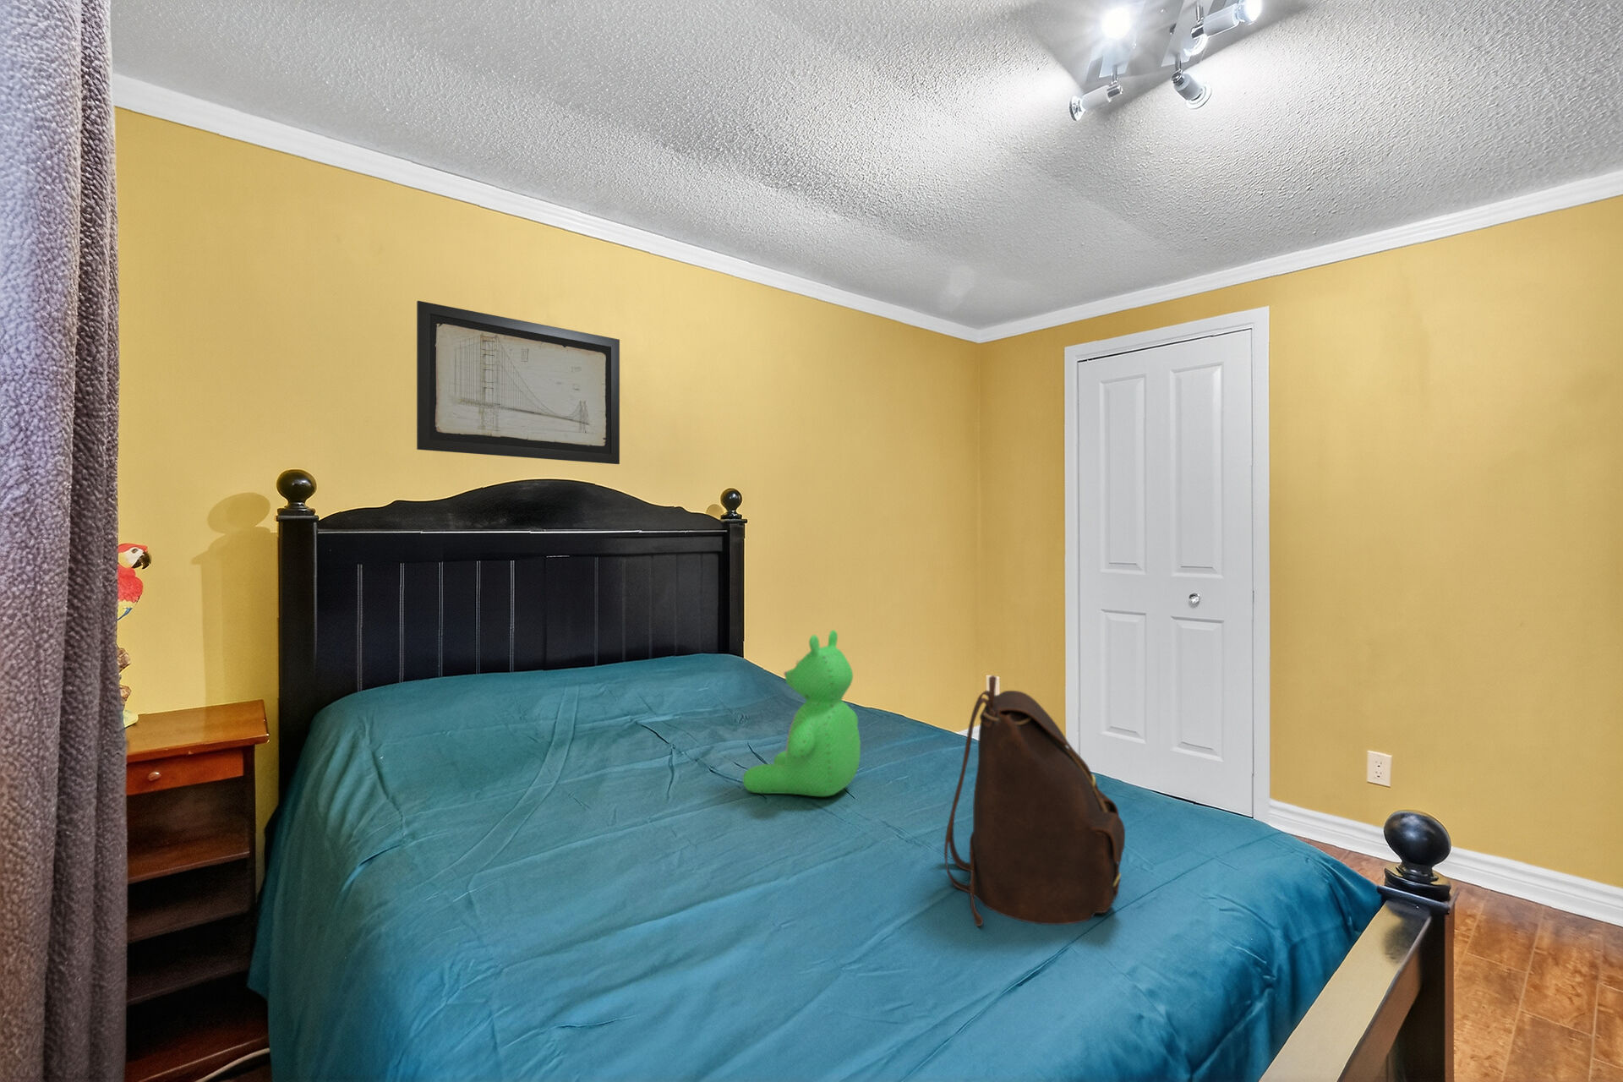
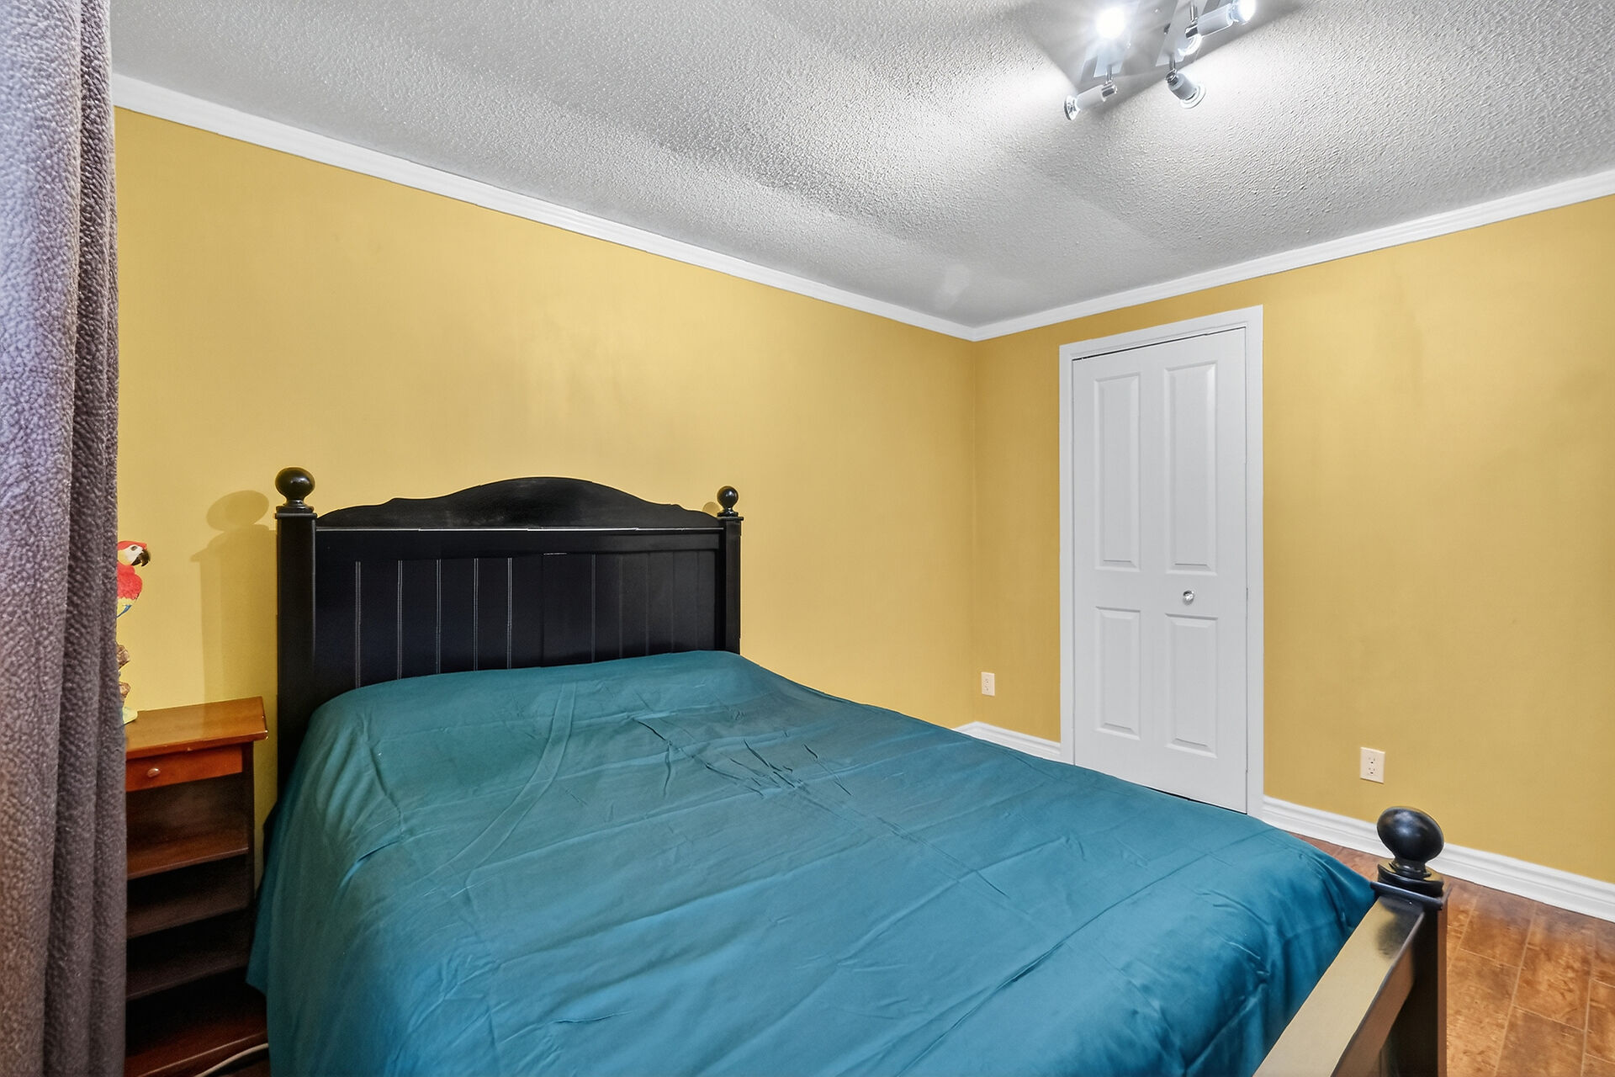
- backpack (1031, 783)
- teddy bear (804, 710)
- wall art (527, 390)
